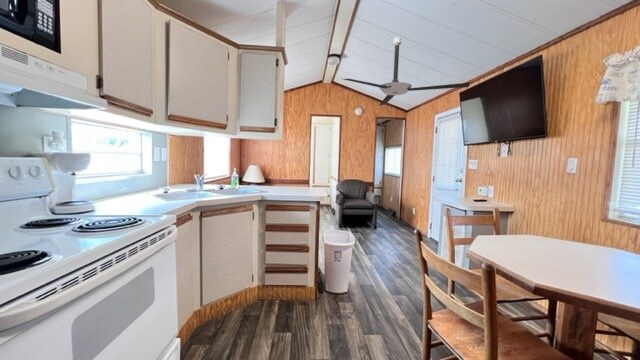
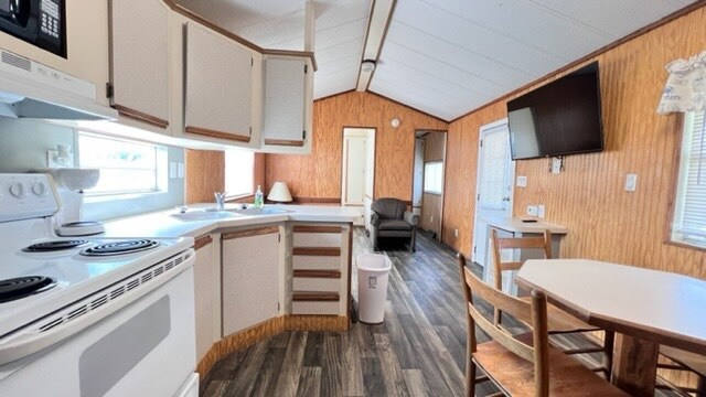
- ceiling fan (397, 67)
